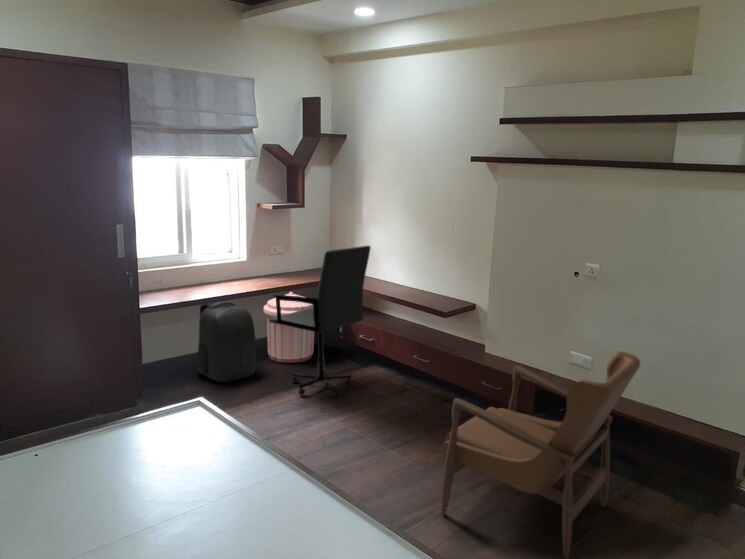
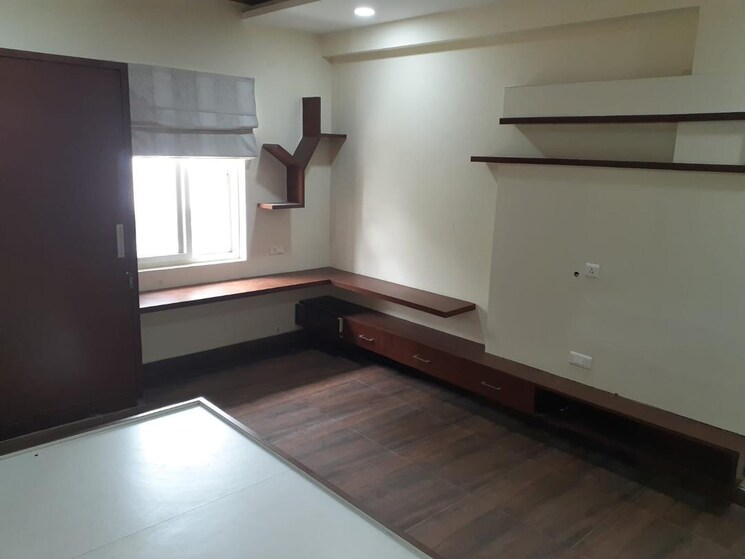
- armchair (536, 432)
- trash can (290, 326)
- backpack (223, 337)
- office chair (319, 316)
